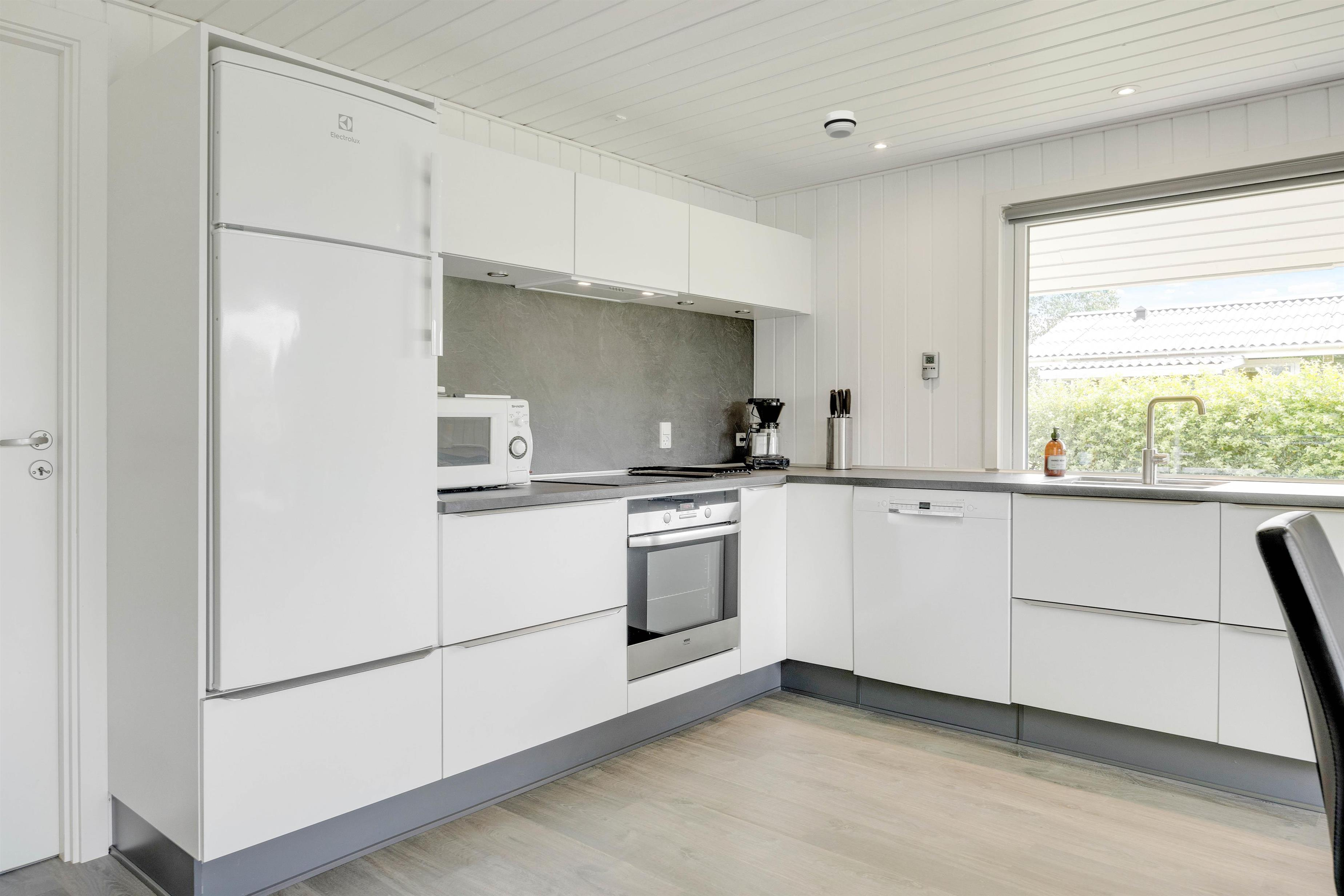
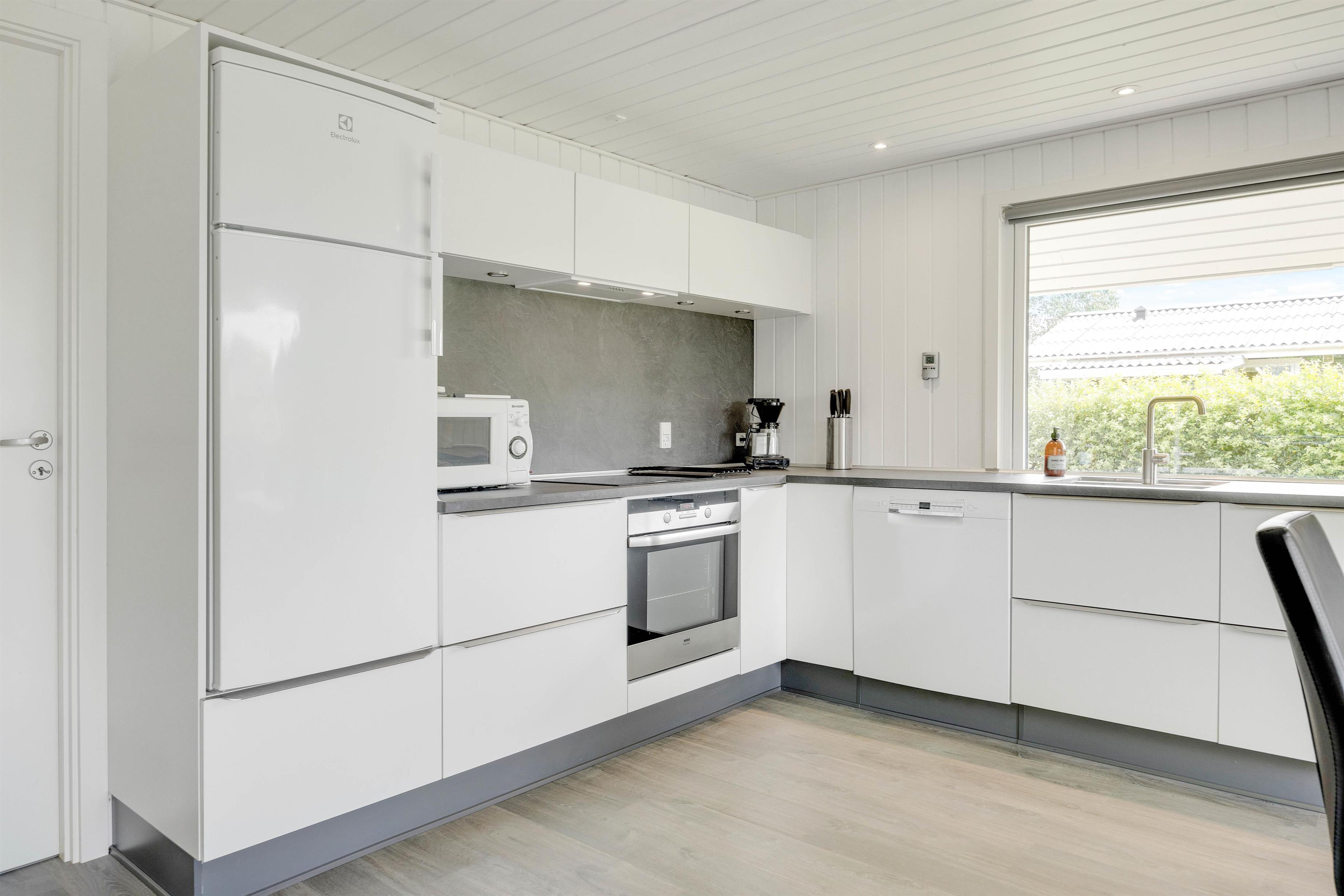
- smoke detector (840, 125)
